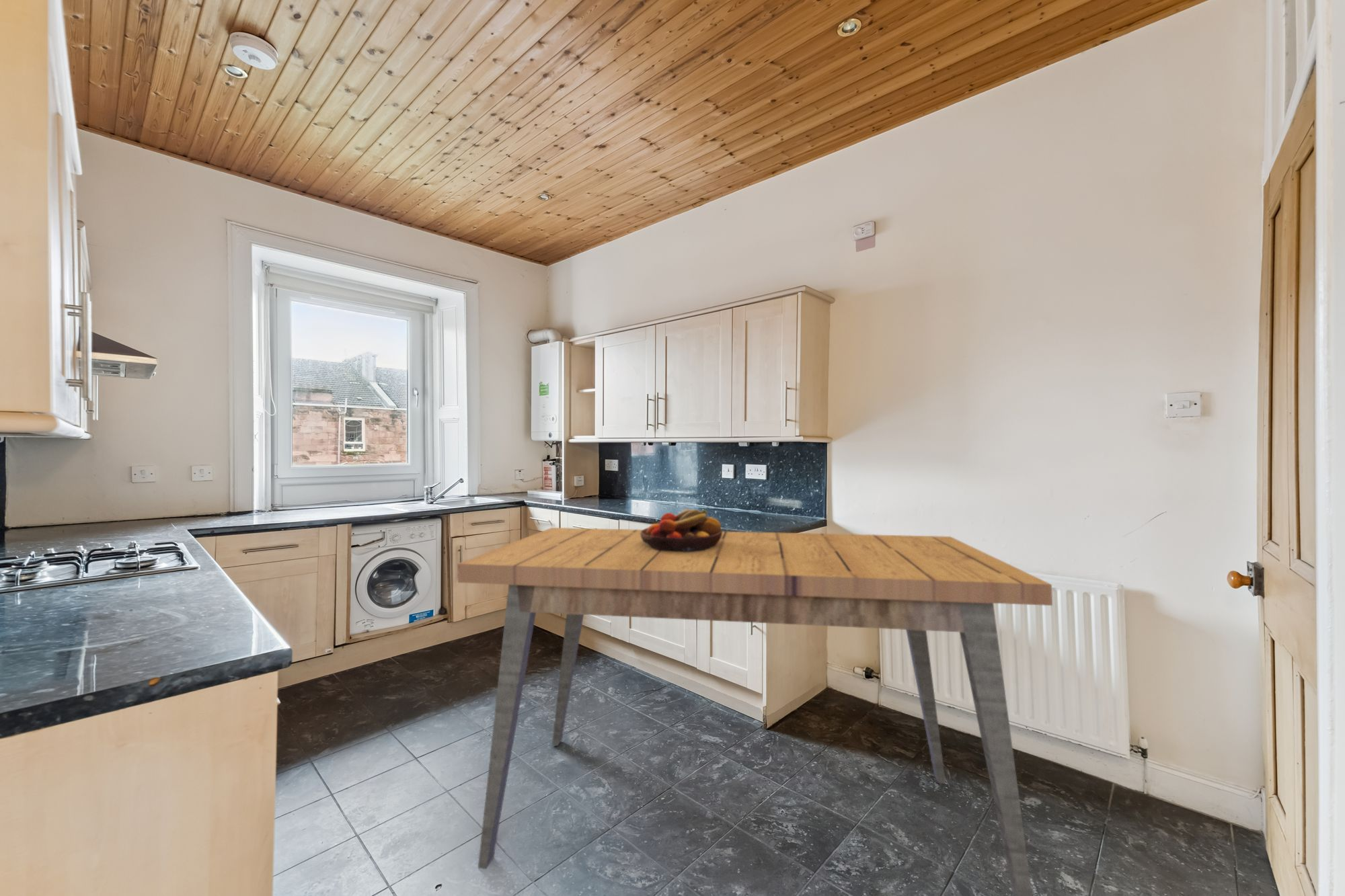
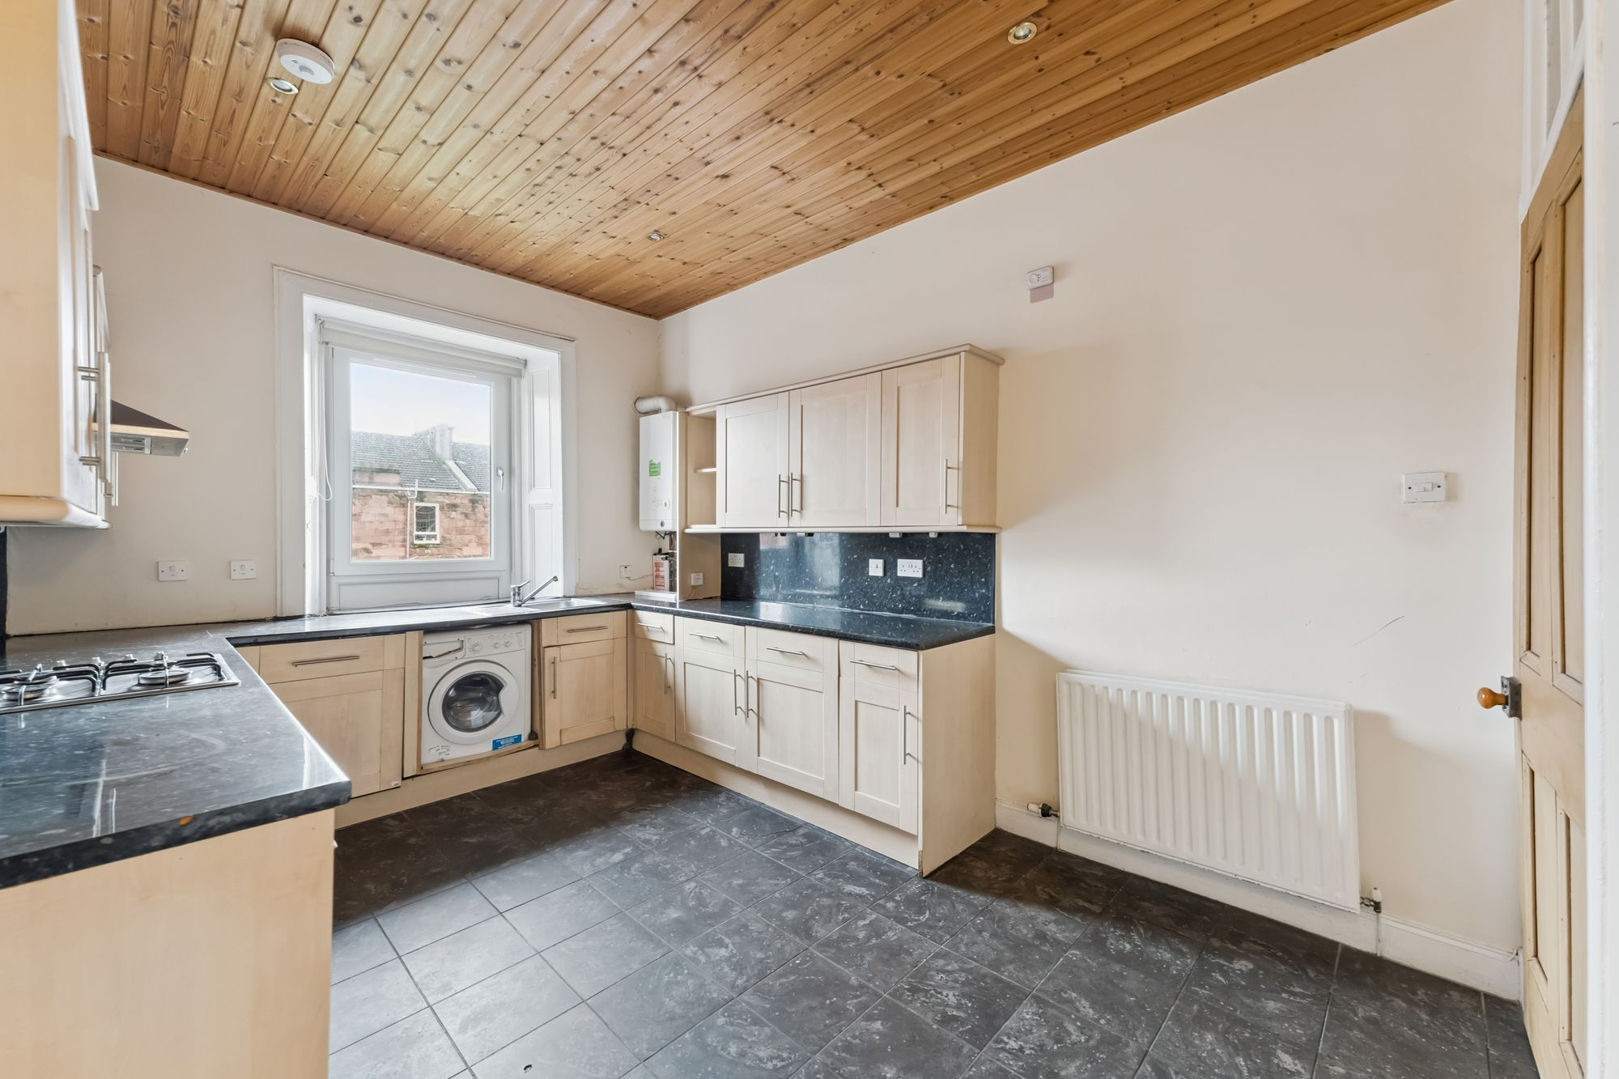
- dining table (742, 622)
- fruit bowl (681, 526)
